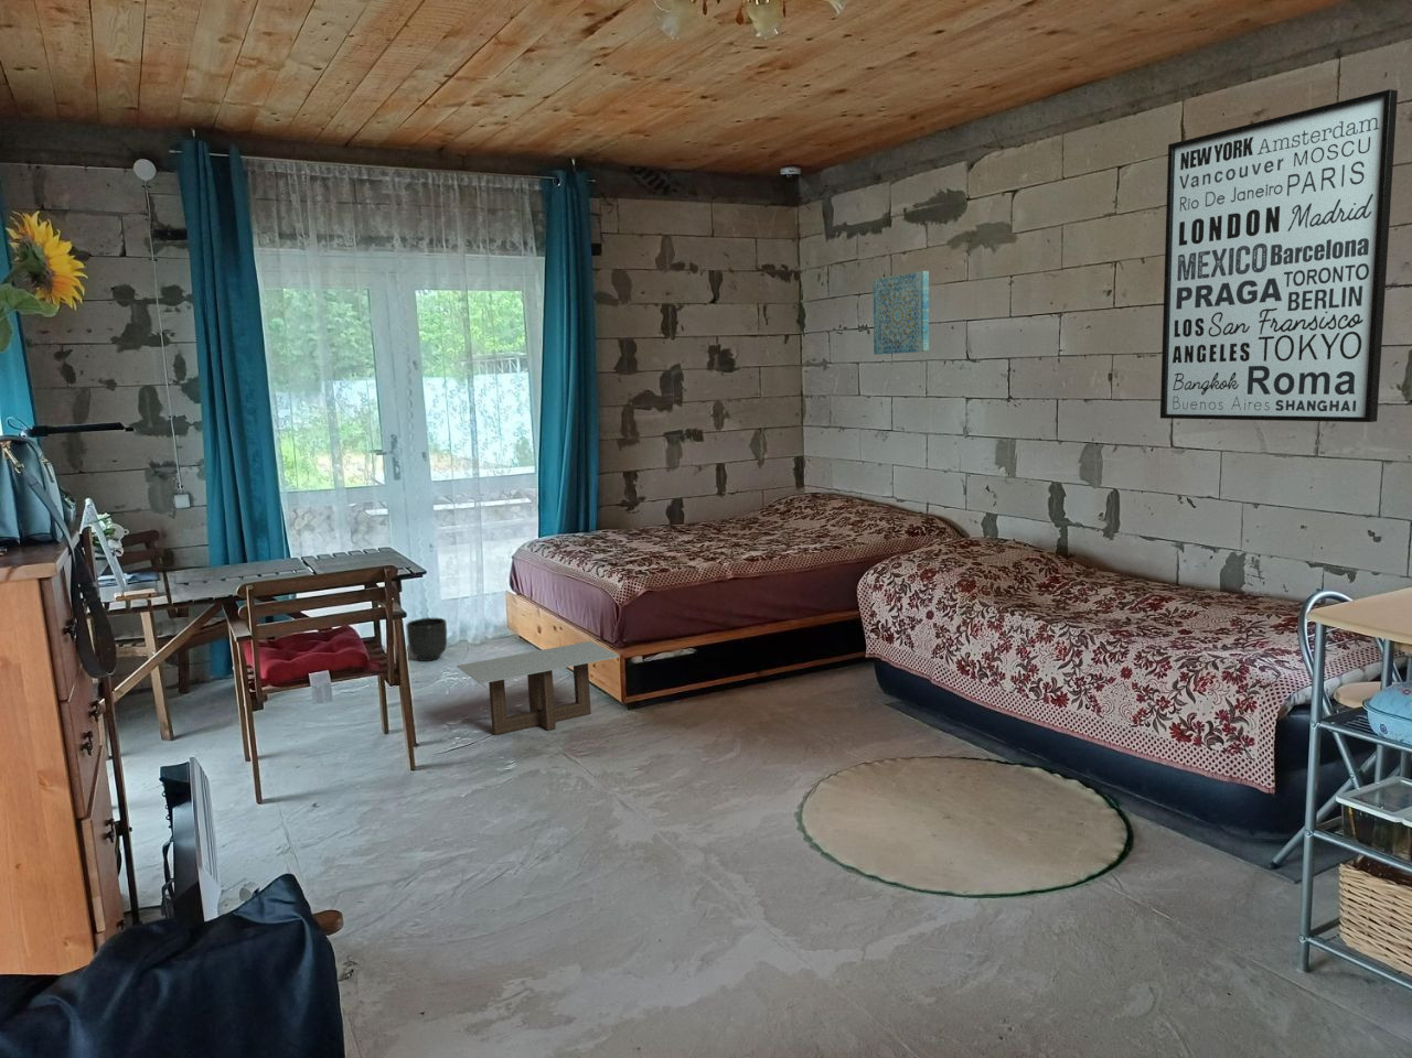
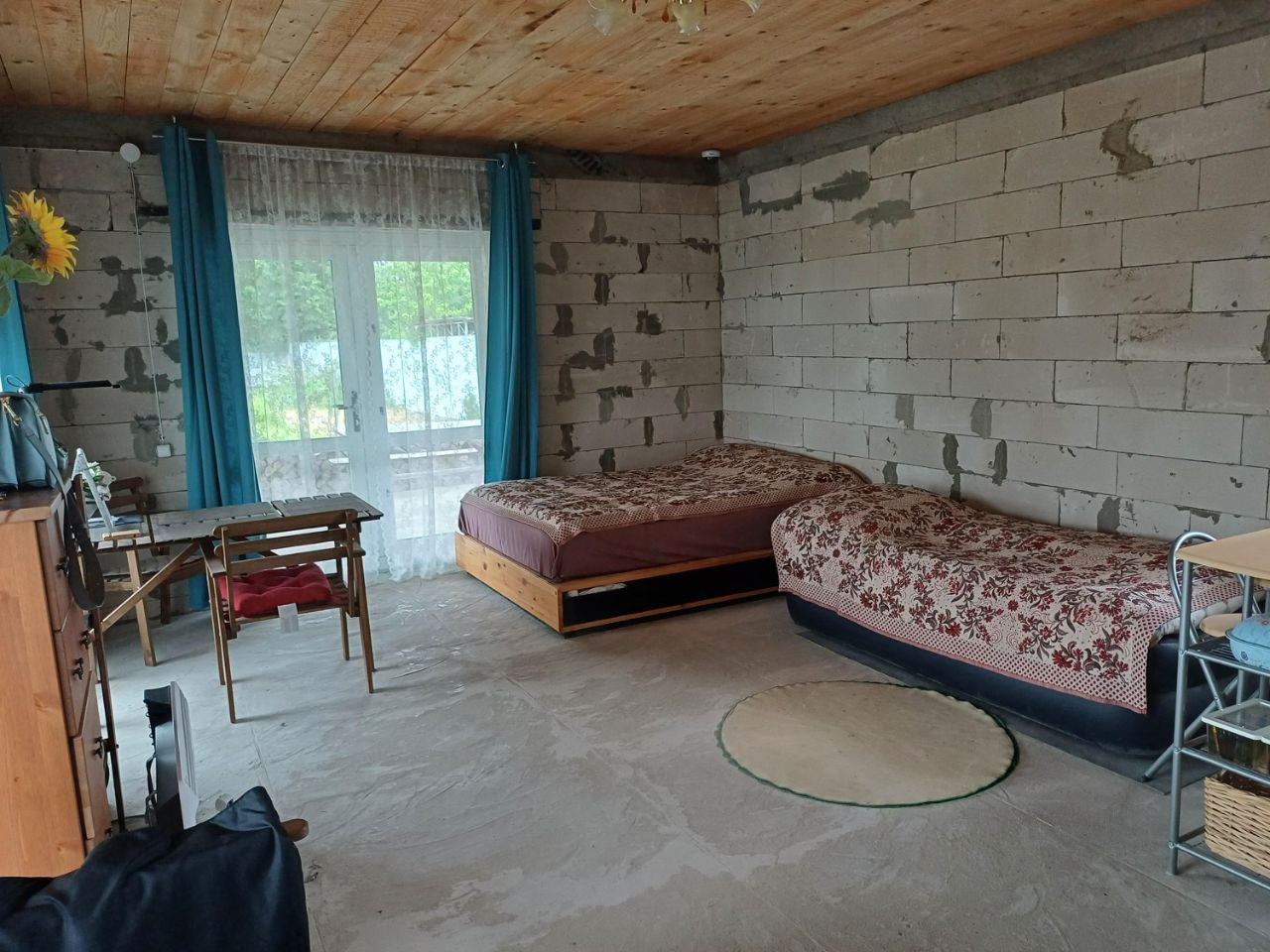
- side table (540, 691)
- wall art (1265, 272)
- planter (427, 640)
- wall art (901, 315)
